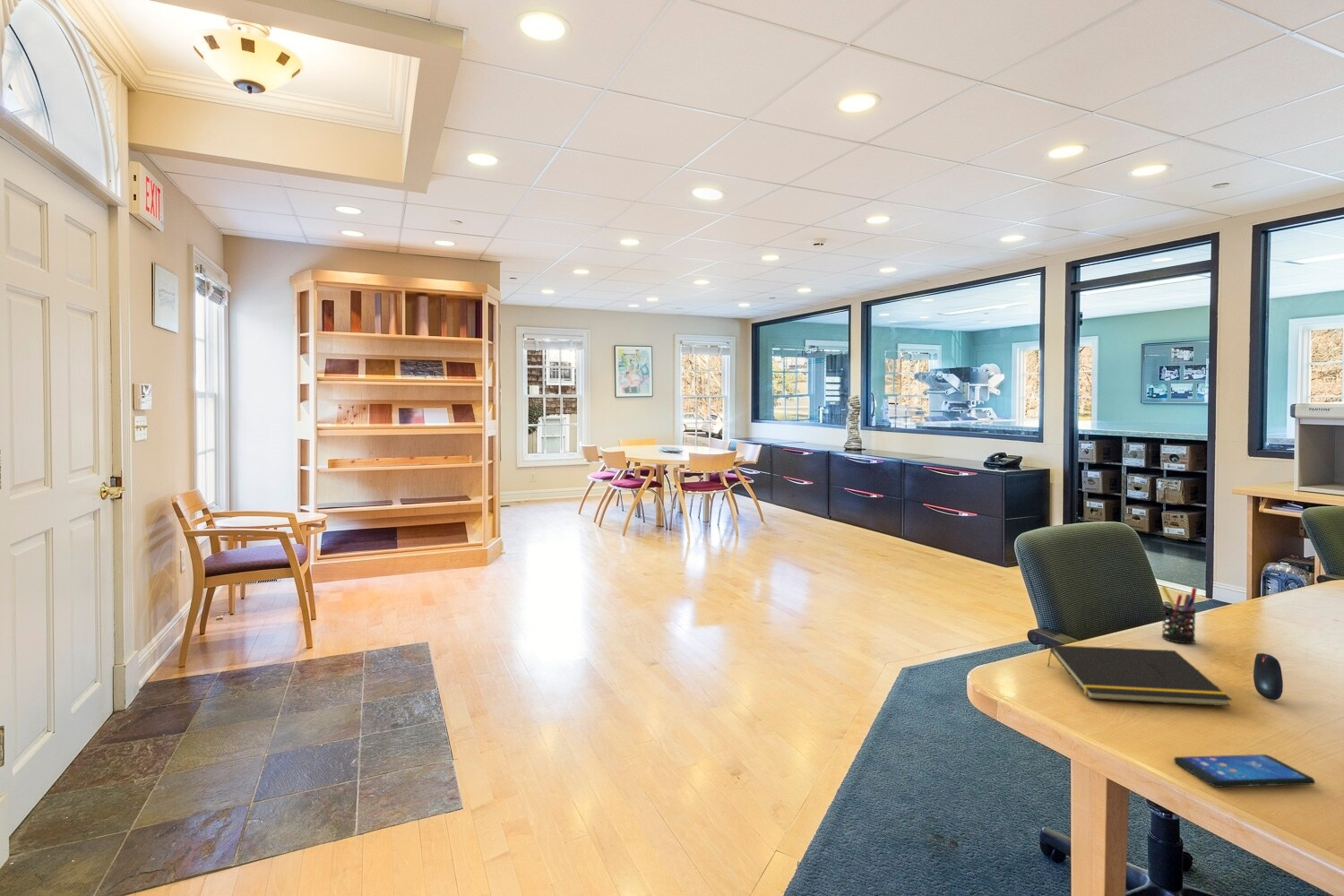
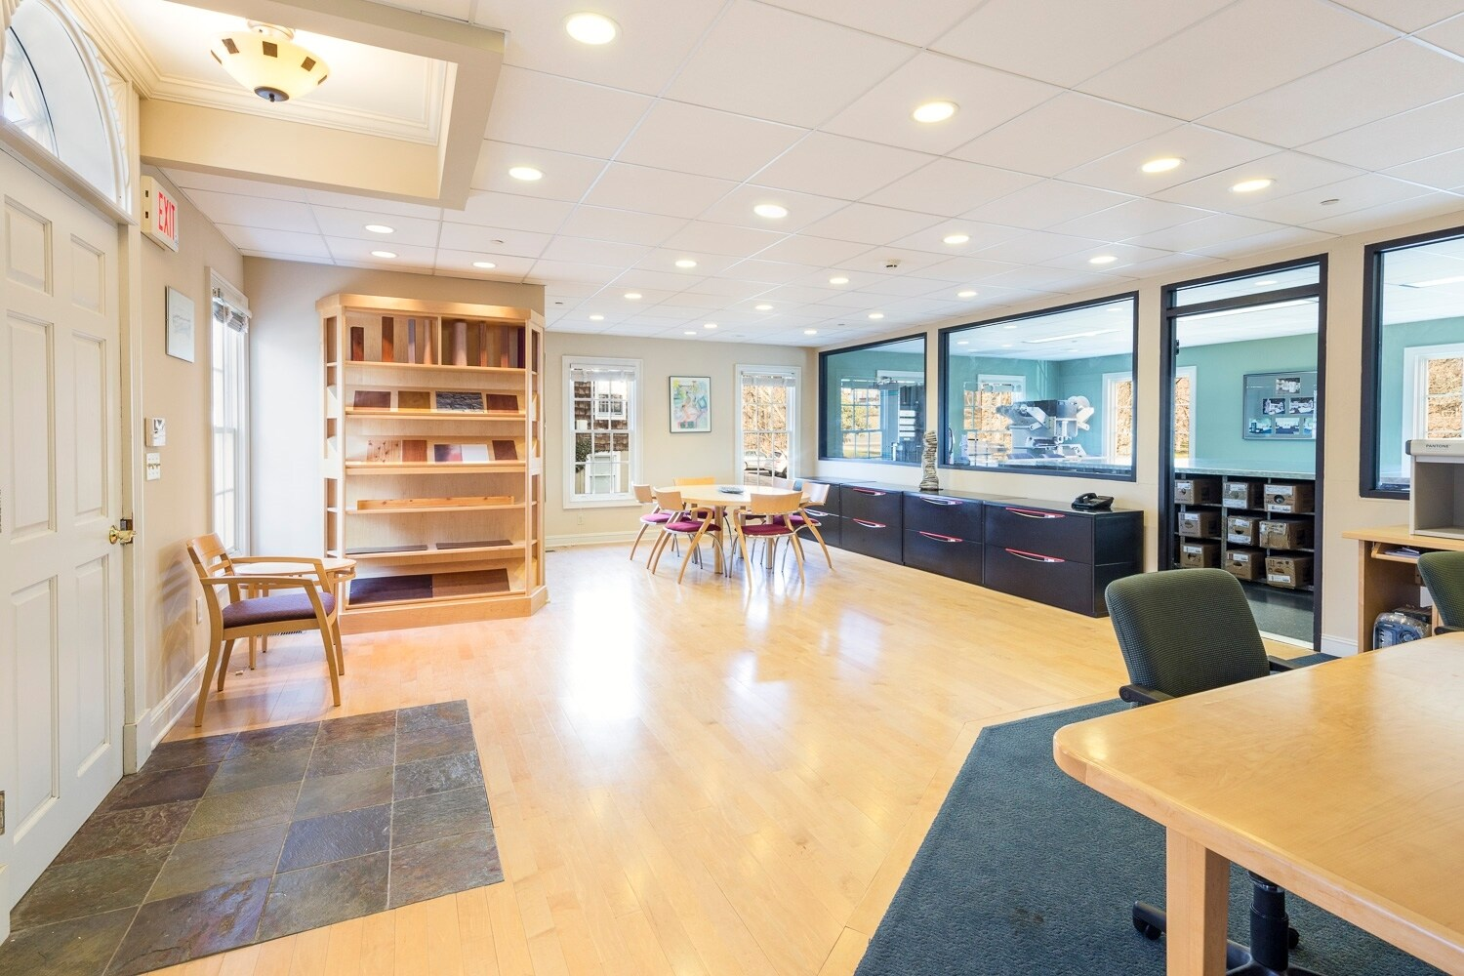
- mouse (1268, 676)
- smartphone (1242, 770)
- pen holder (1183, 612)
- notepad (1133, 673)
